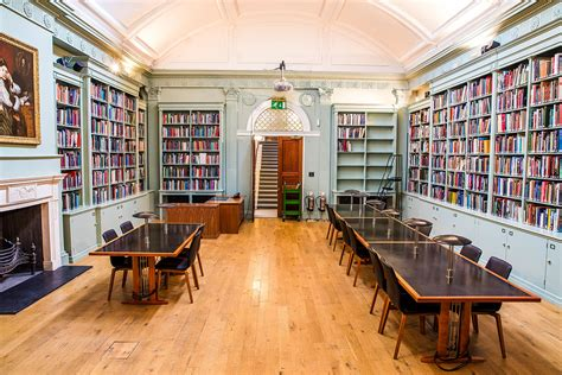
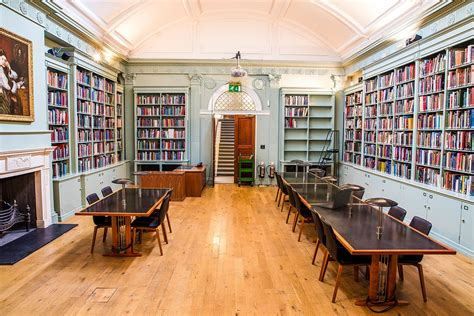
+ laptop (335, 197)
